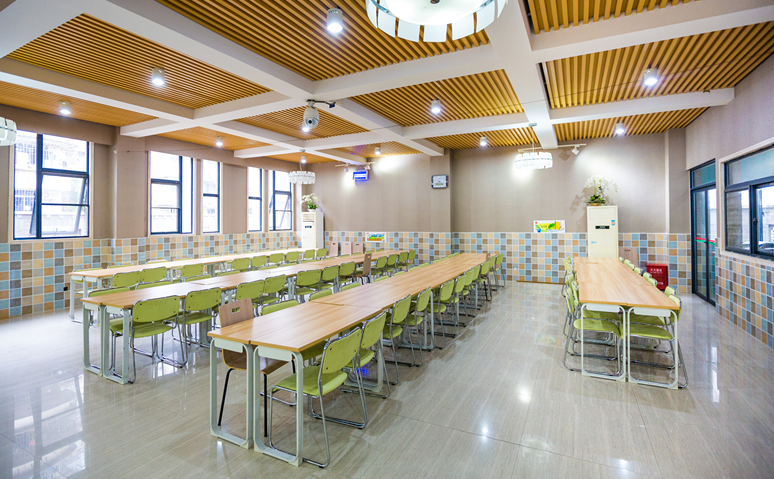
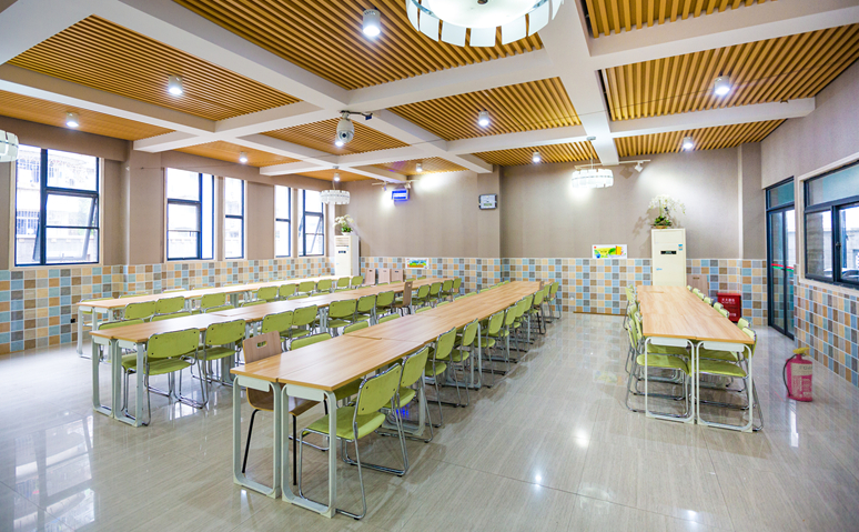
+ fire extinguisher (798, 372)
